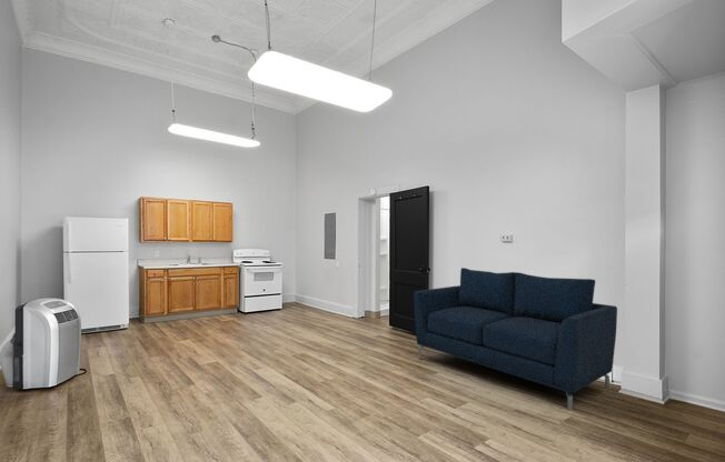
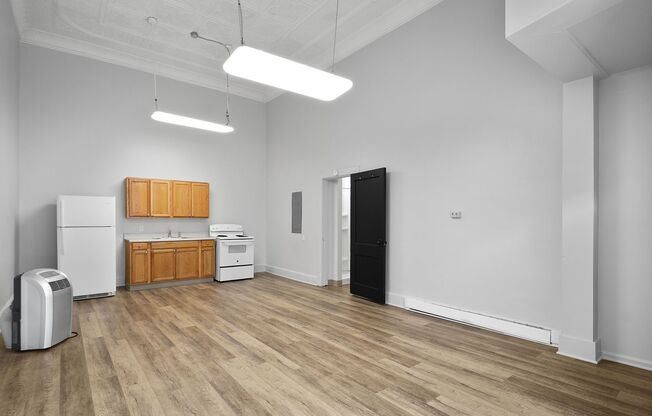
- sofa (504, 322)
